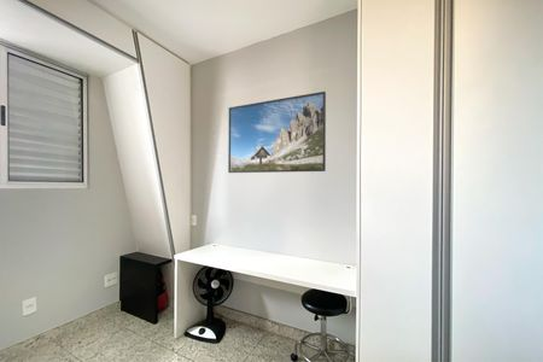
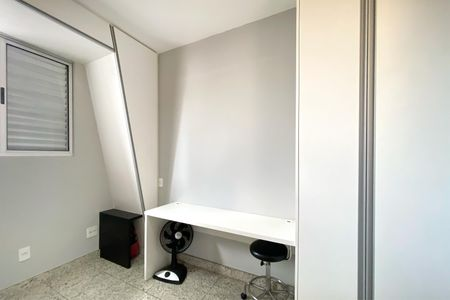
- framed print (272, 135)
